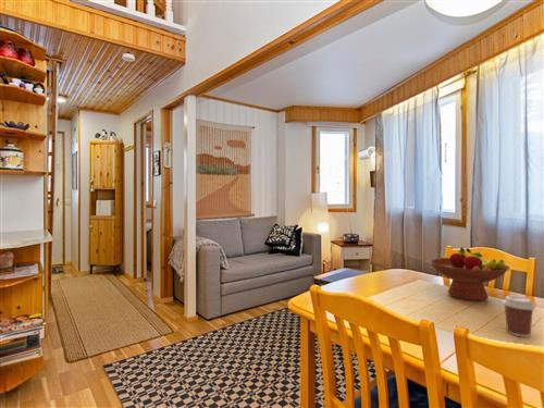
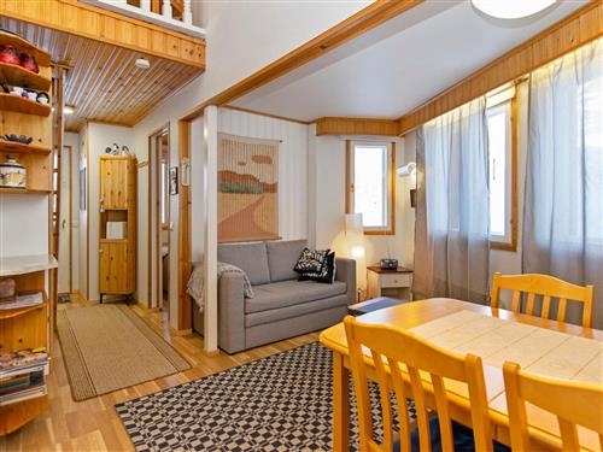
- coffee cup (518, 316)
- fruit bowl (467, 273)
